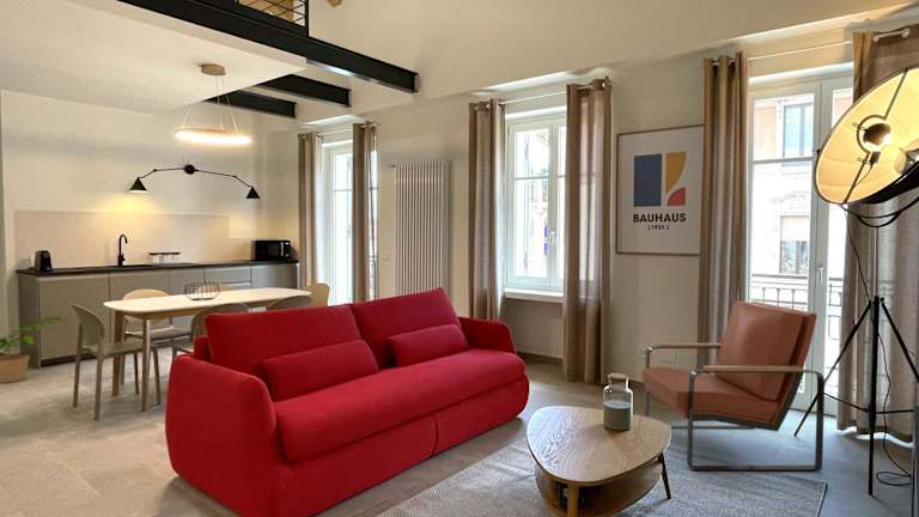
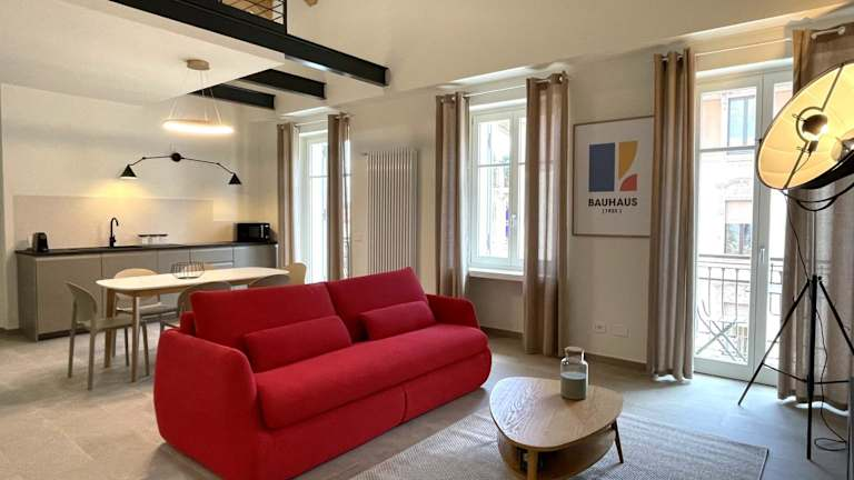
- armchair (720, 376)
- potted plant (31, 345)
